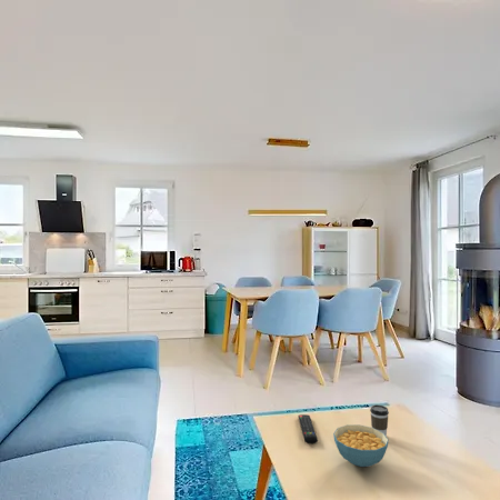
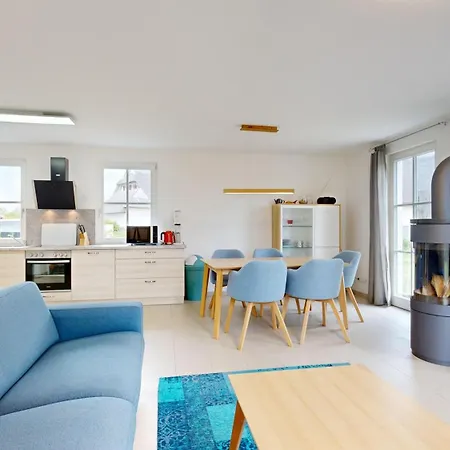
- remote control (307, 428)
- coffee cup (379, 421)
- cereal bowl (360, 449)
